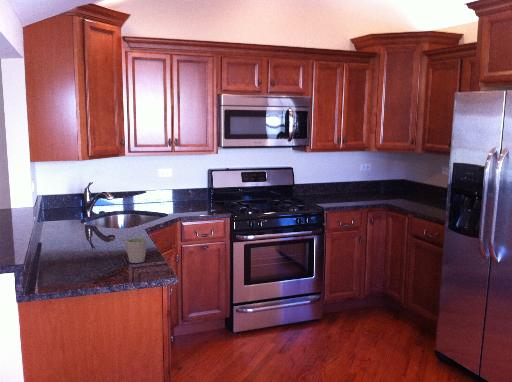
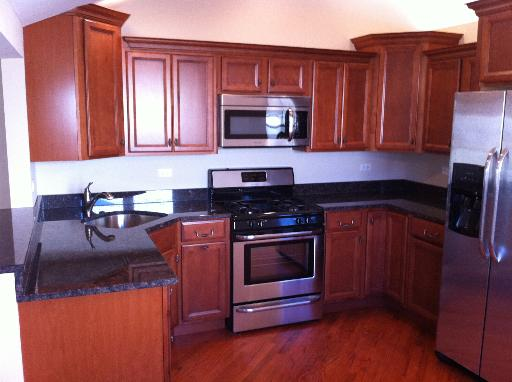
- mug (134, 250)
